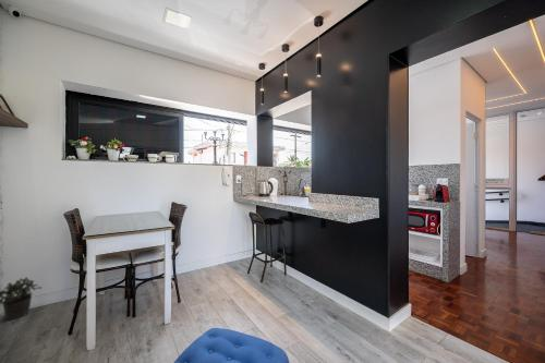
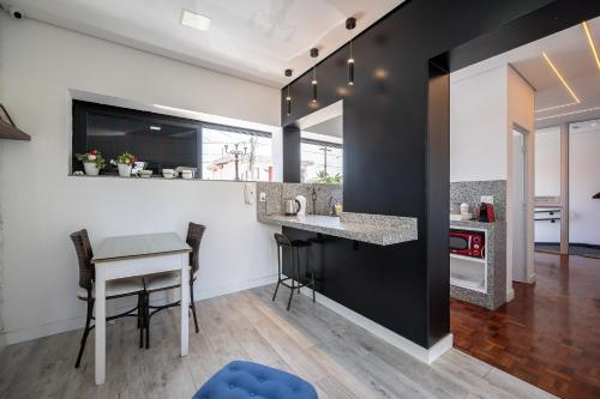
- potted plant (20, 295)
